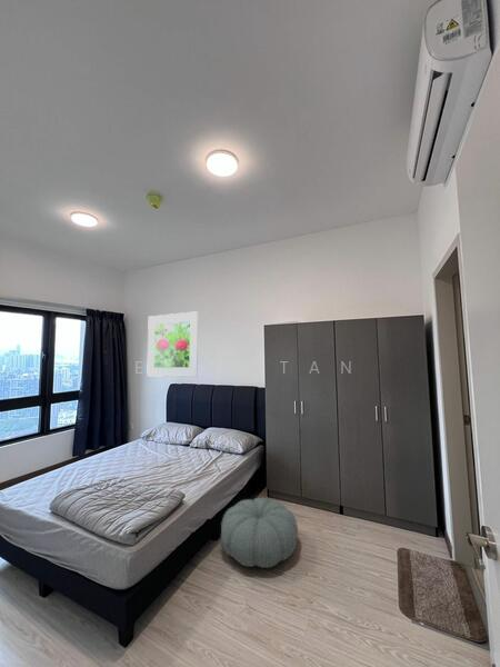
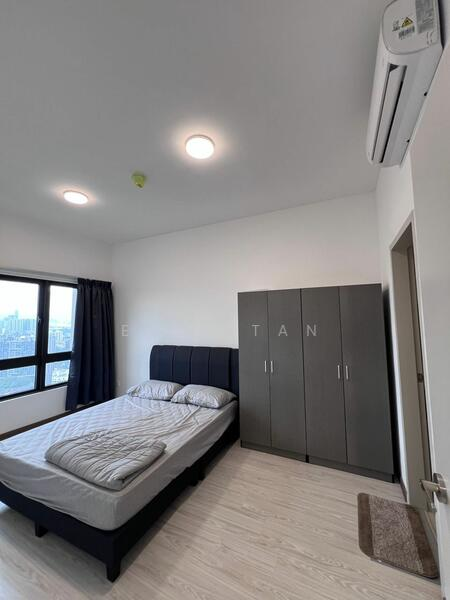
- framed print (171, 345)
- pouf (259, 528)
